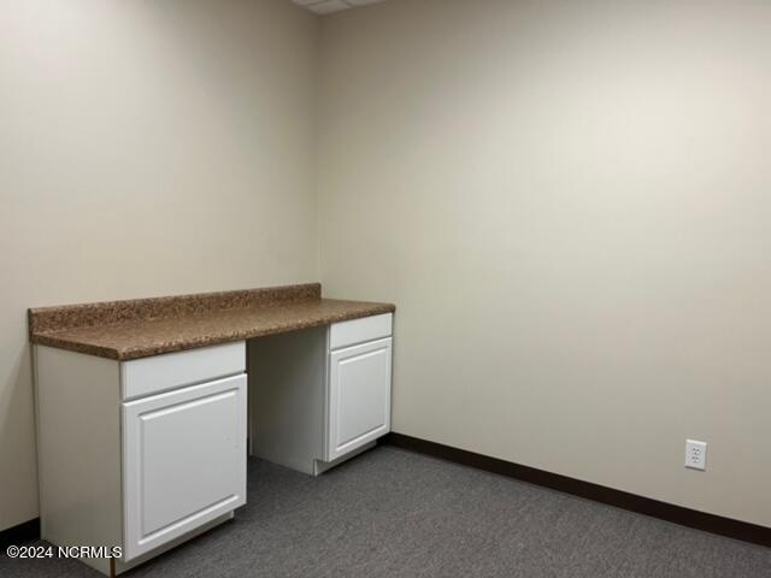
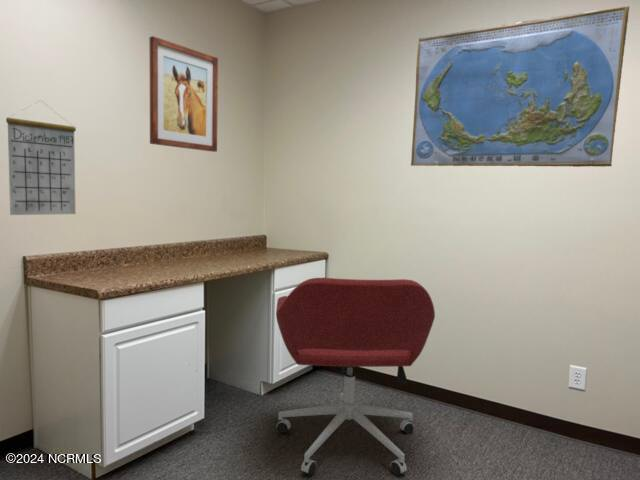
+ wall art (185, 98)
+ calendar (43, 157)
+ world map (506, 95)
+ office chair (350, 355)
